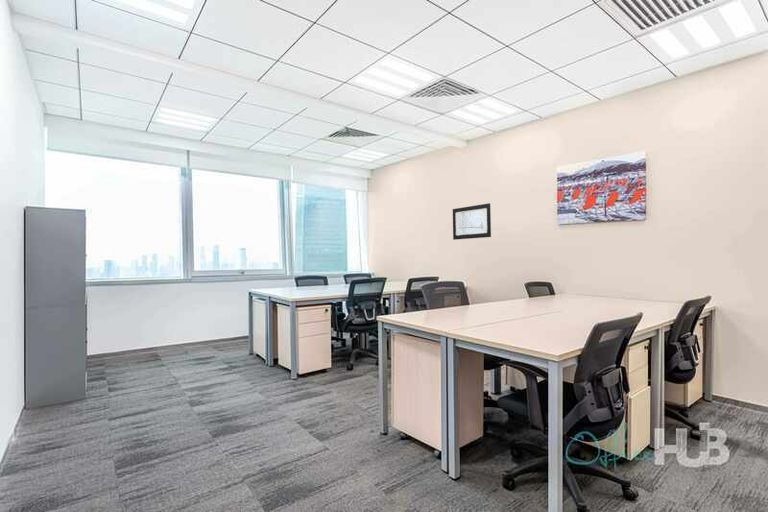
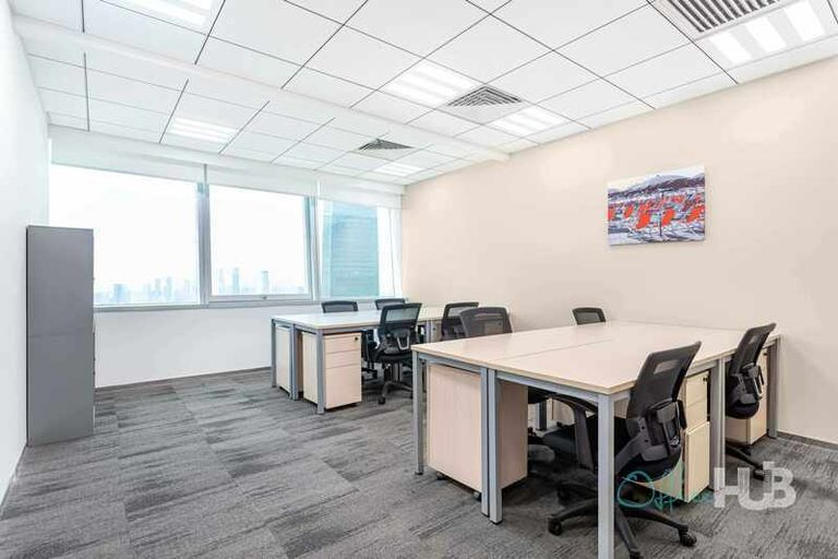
- wall art (470, 222)
